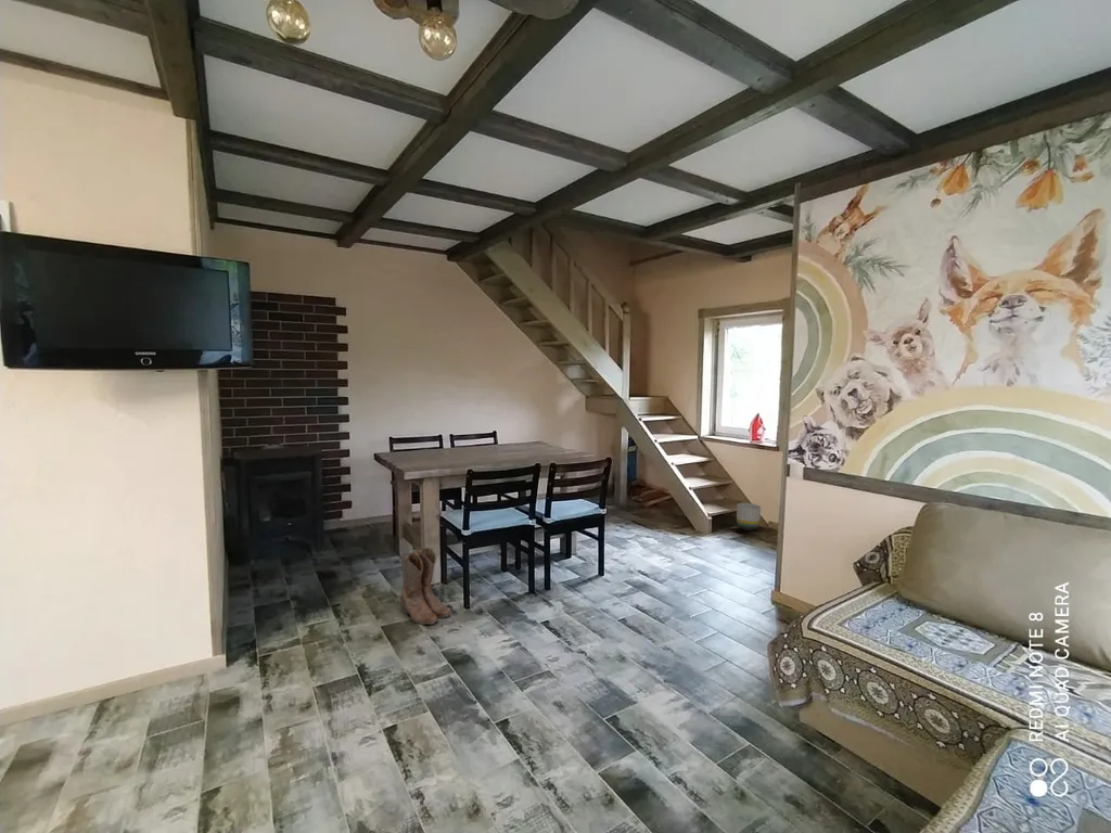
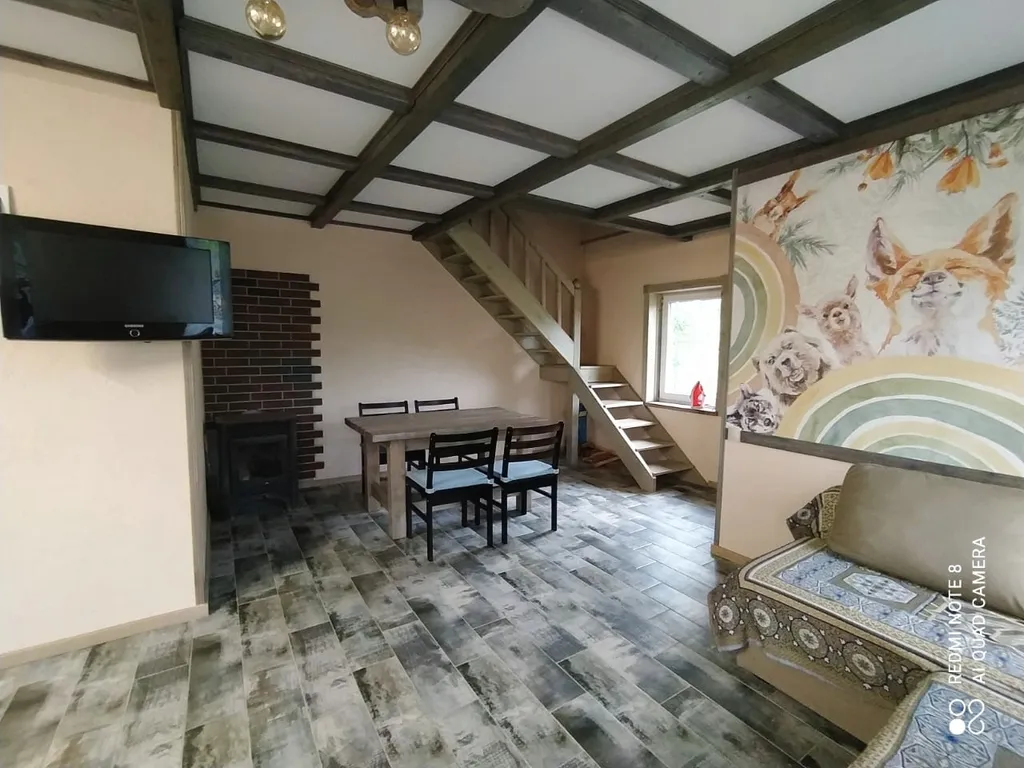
- planter (748, 517)
- boots (425, 582)
